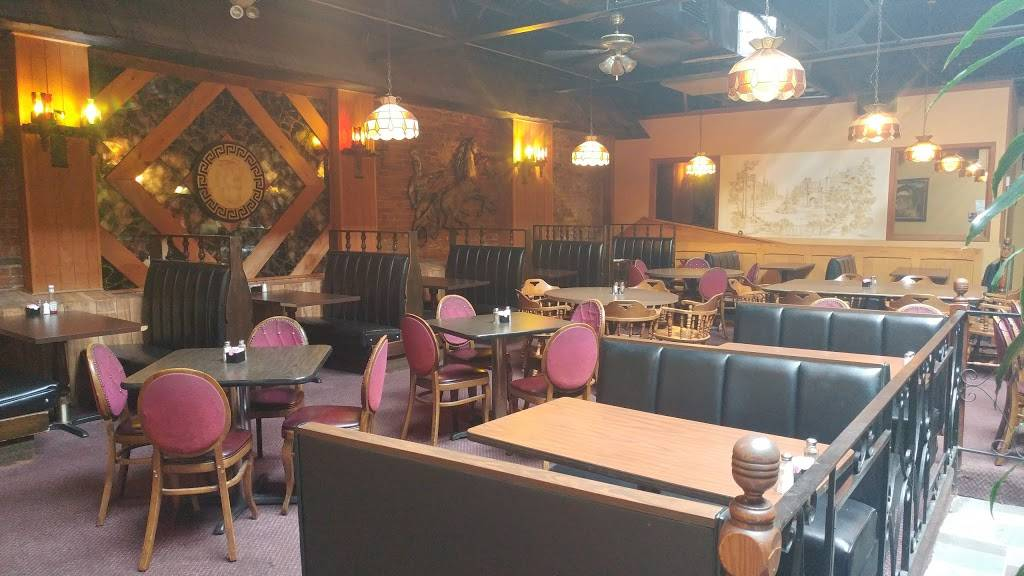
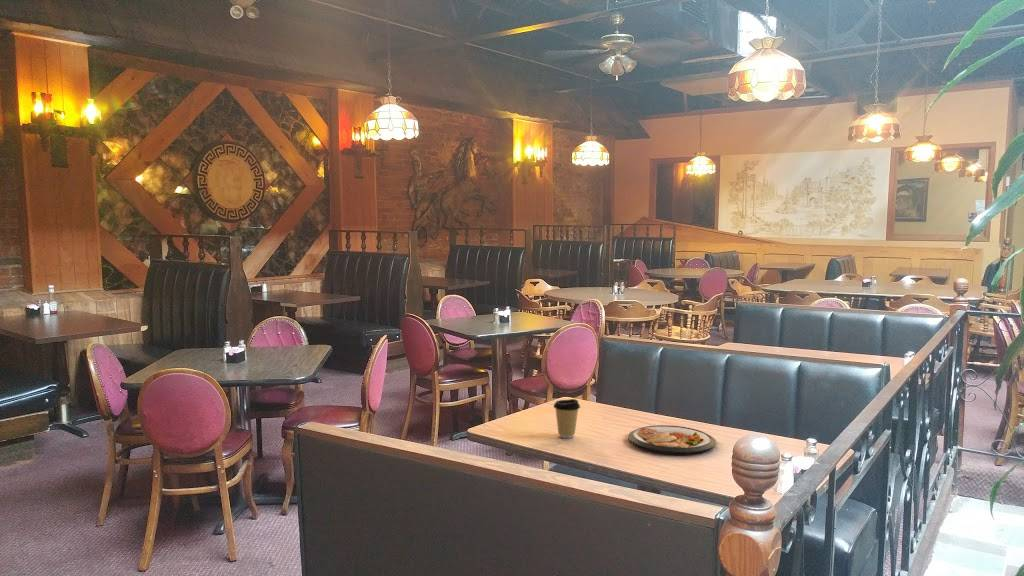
+ coffee cup (566, 418)
+ dish (671, 436)
